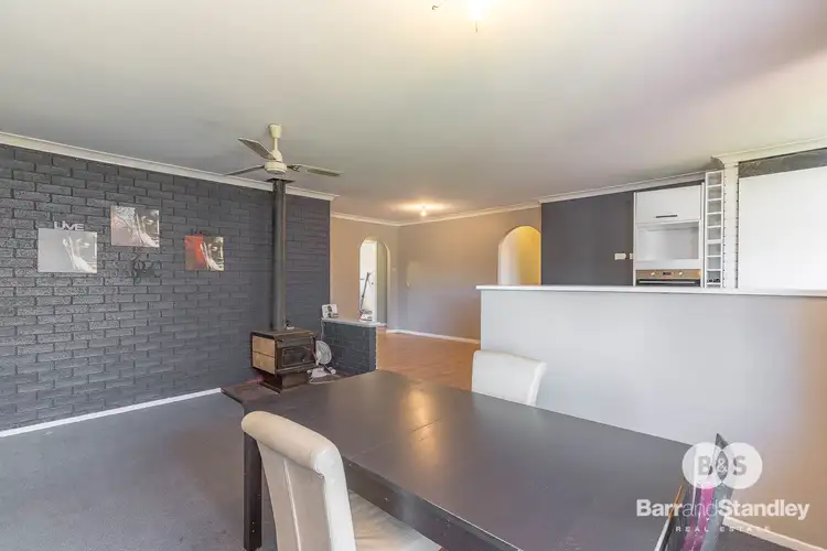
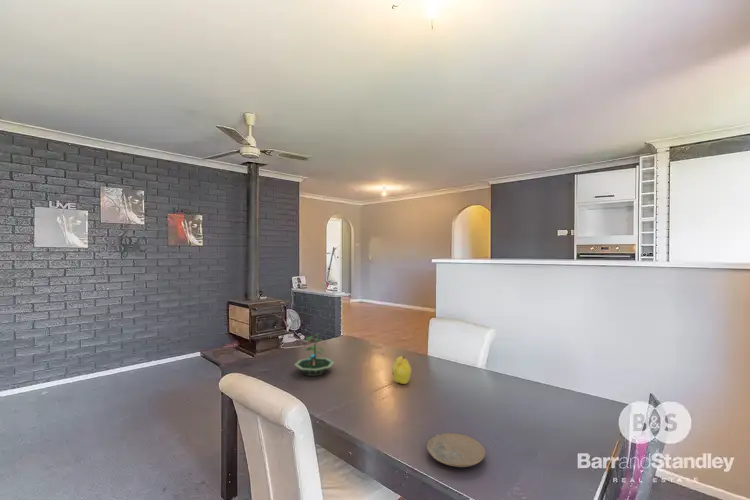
+ fruit (401, 369)
+ terrarium (315, 342)
+ plate (455, 452)
